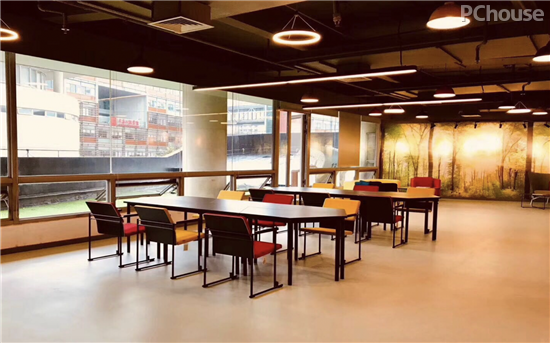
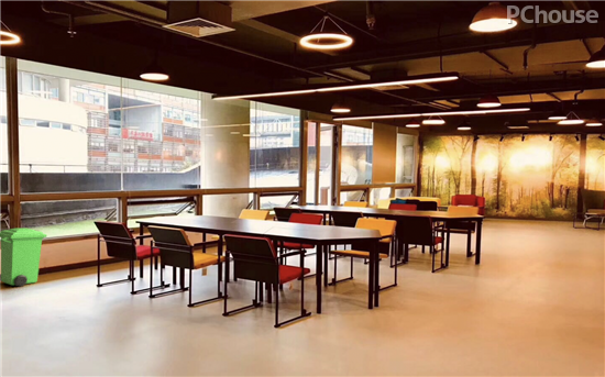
+ wheelie bin (19, 255)
